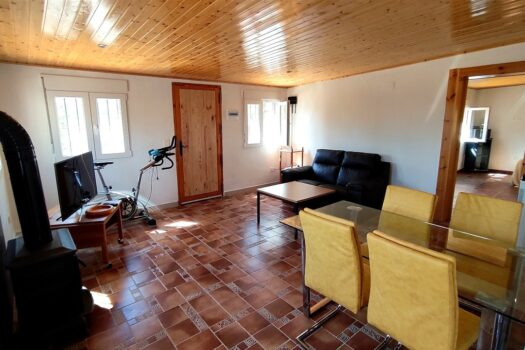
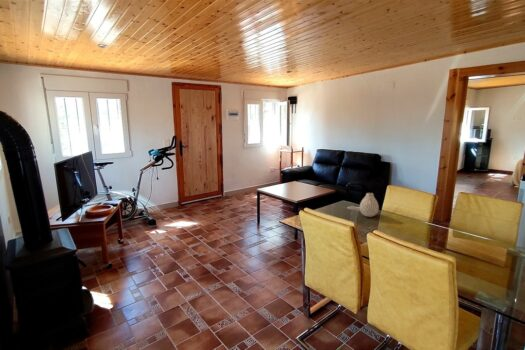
+ vase (369, 204)
